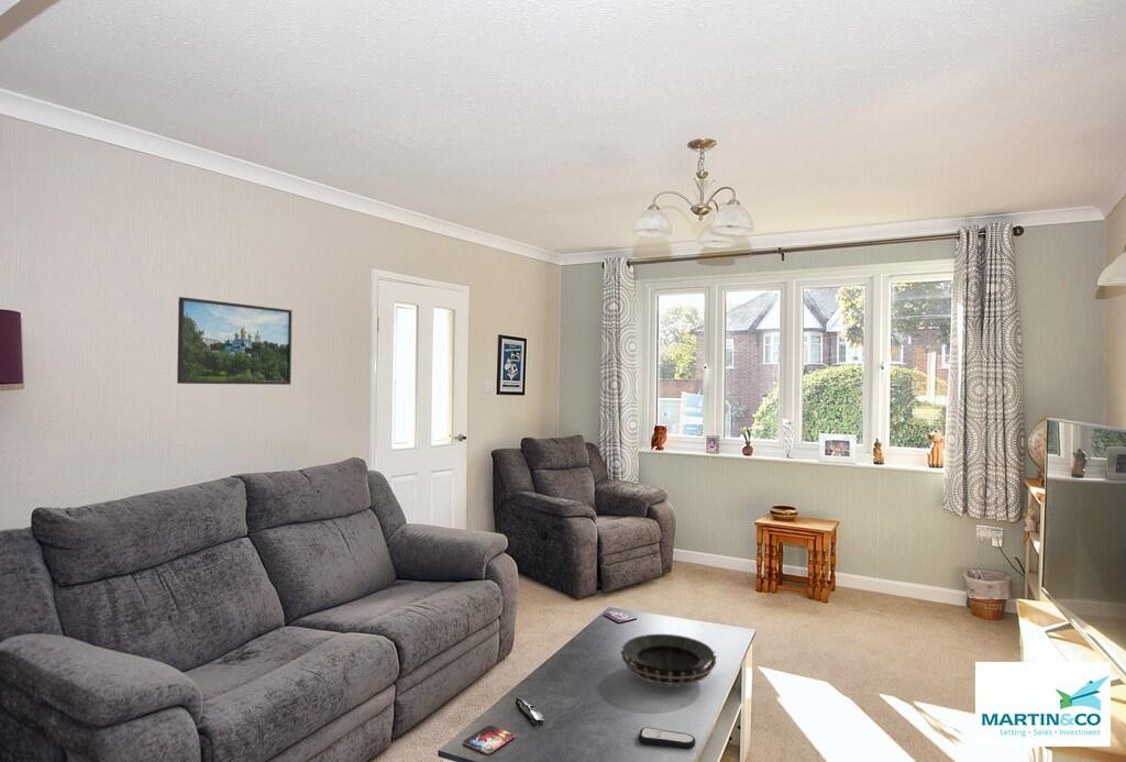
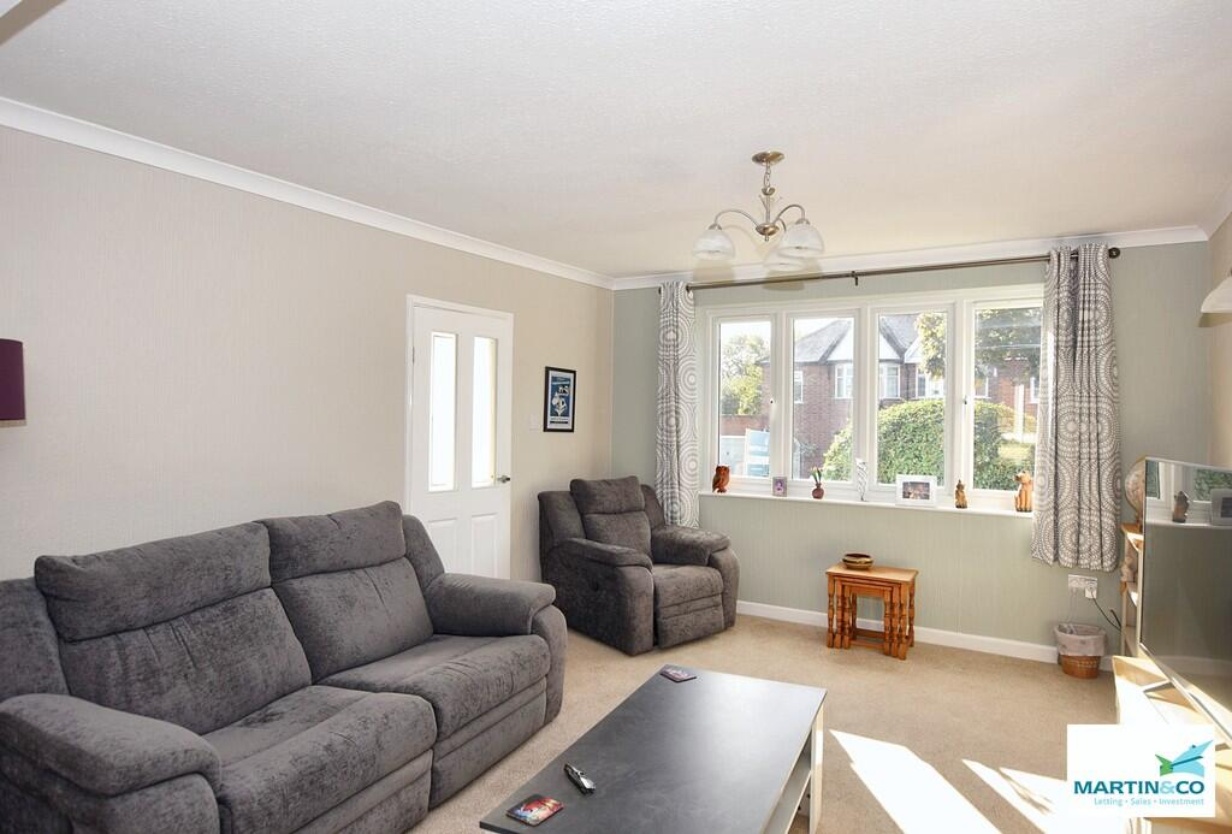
- remote control (666, 738)
- decorative bowl (669, 664)
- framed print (239, 343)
